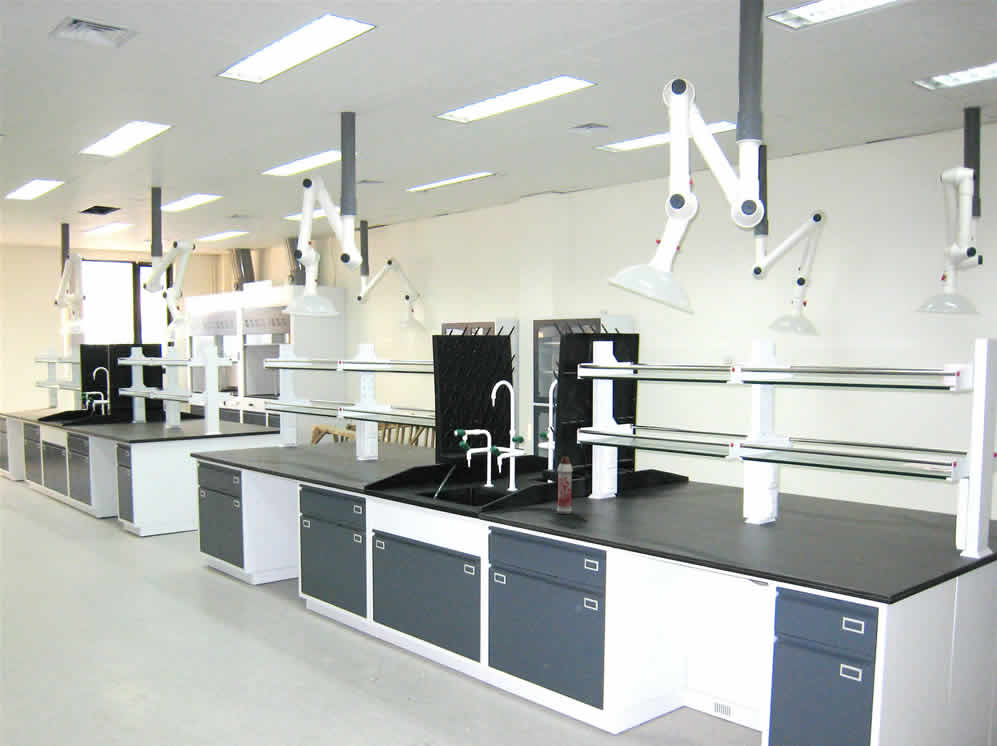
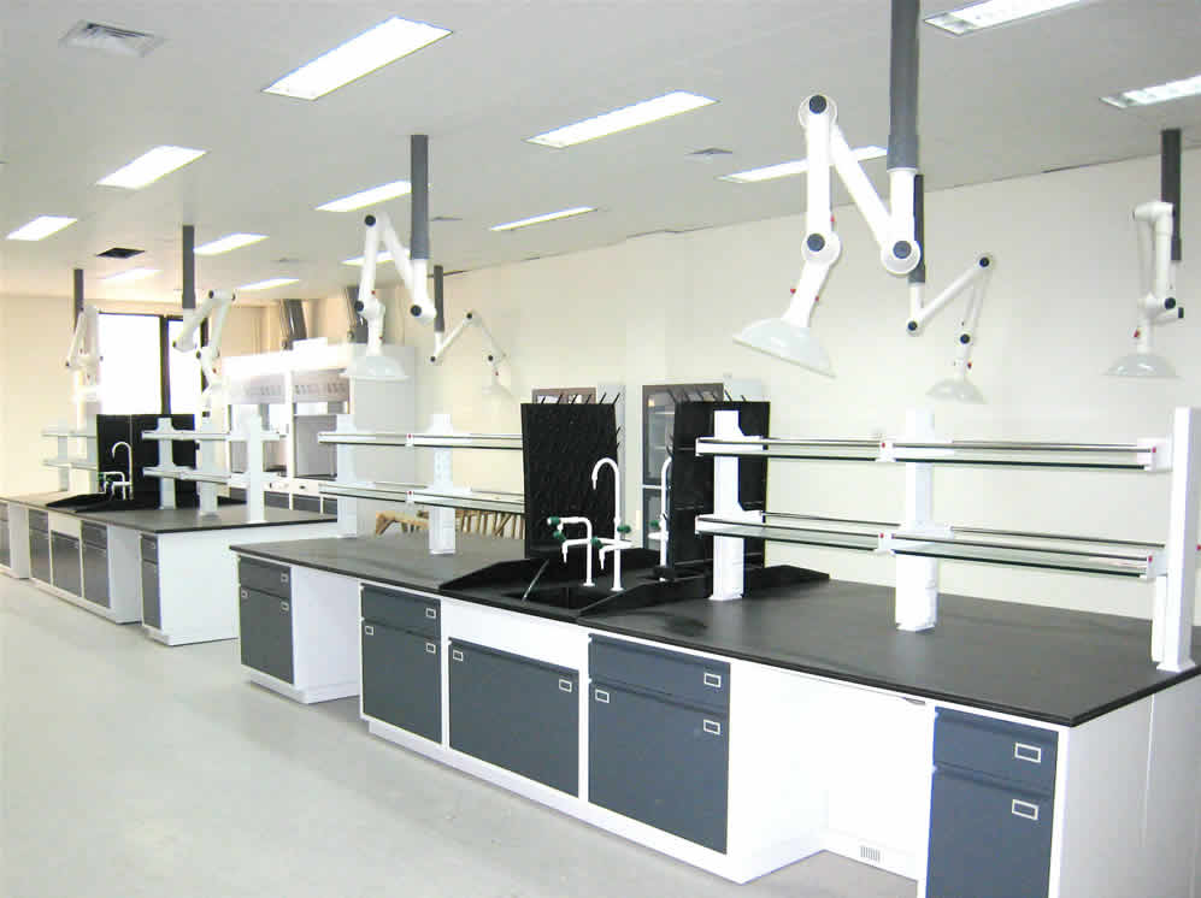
- spray bottle (564, 484)
